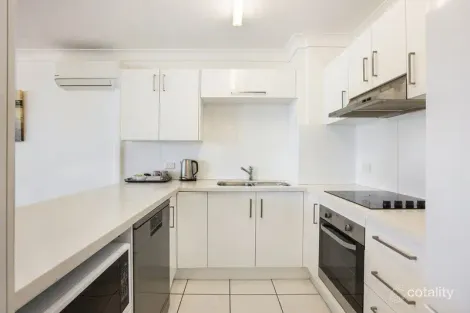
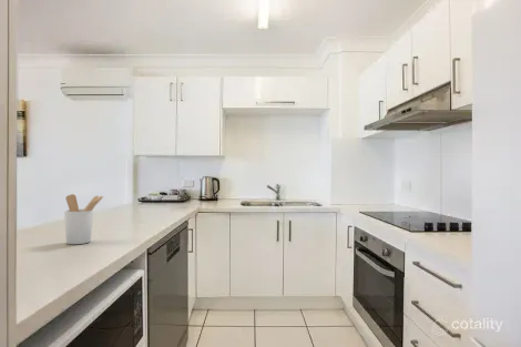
+ utensil holder (84, 217)
